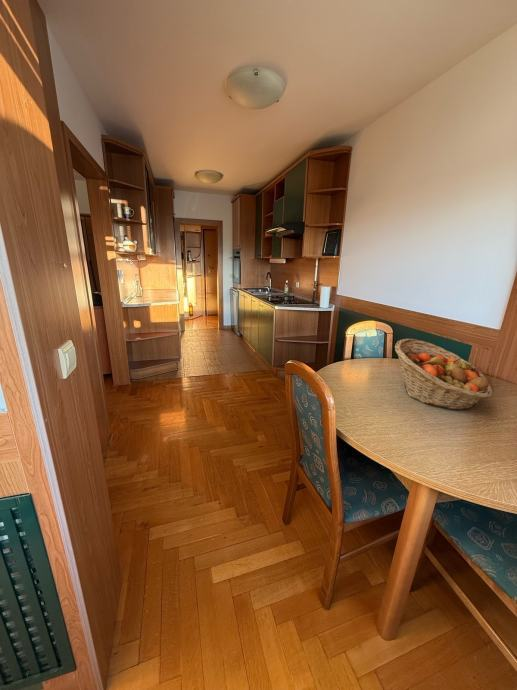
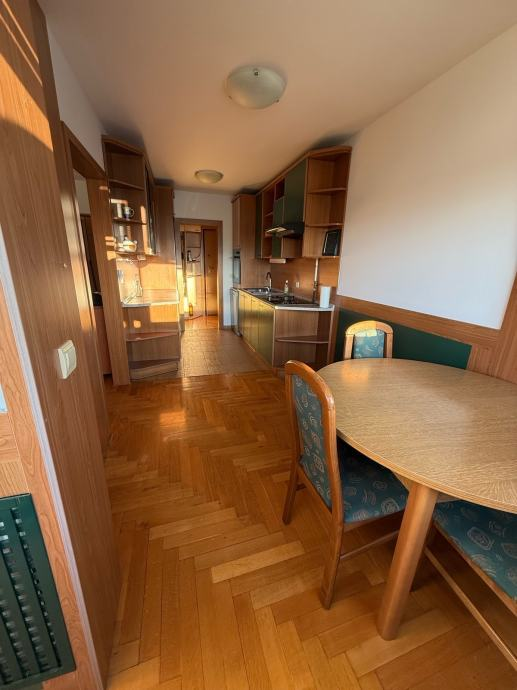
- fruit basket (438, 371)
